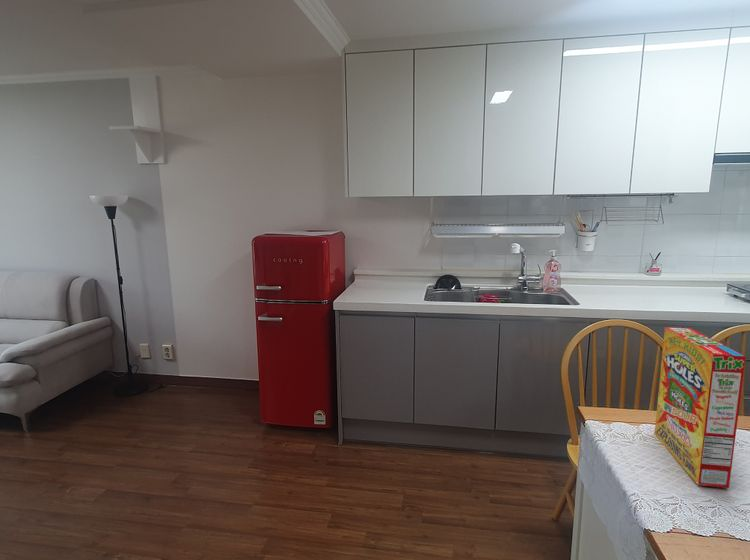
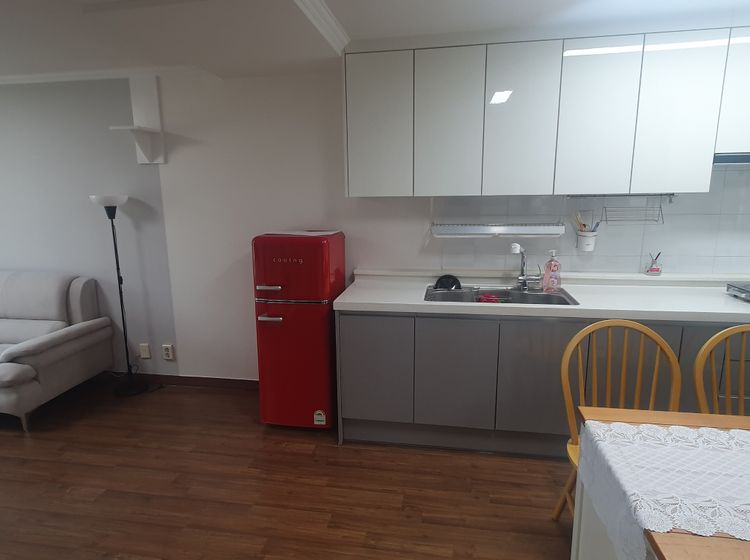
- cereal box (694, 400)
